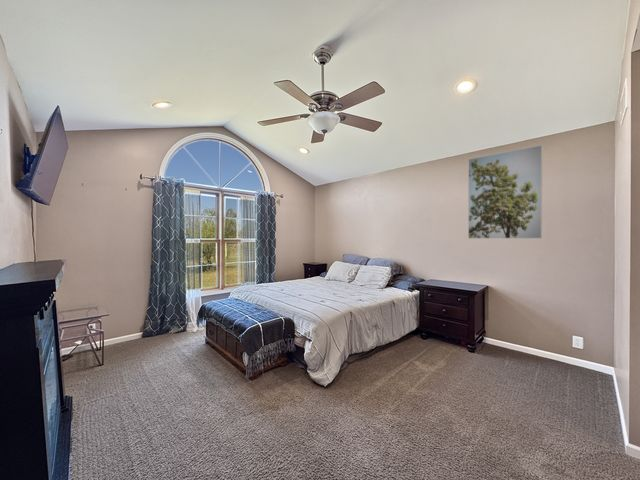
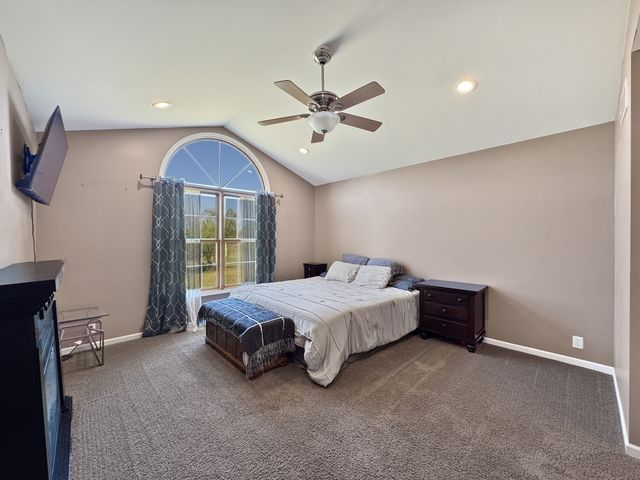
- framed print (502, 195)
